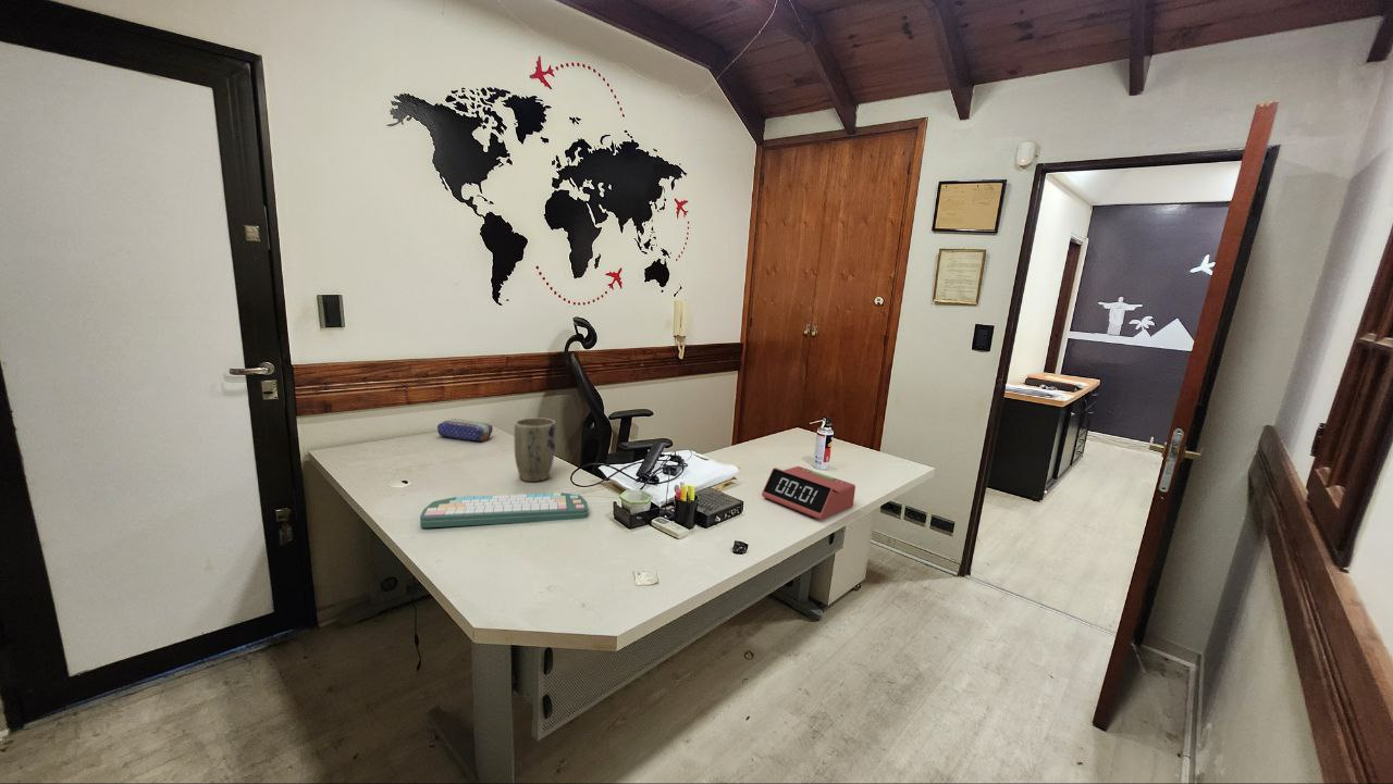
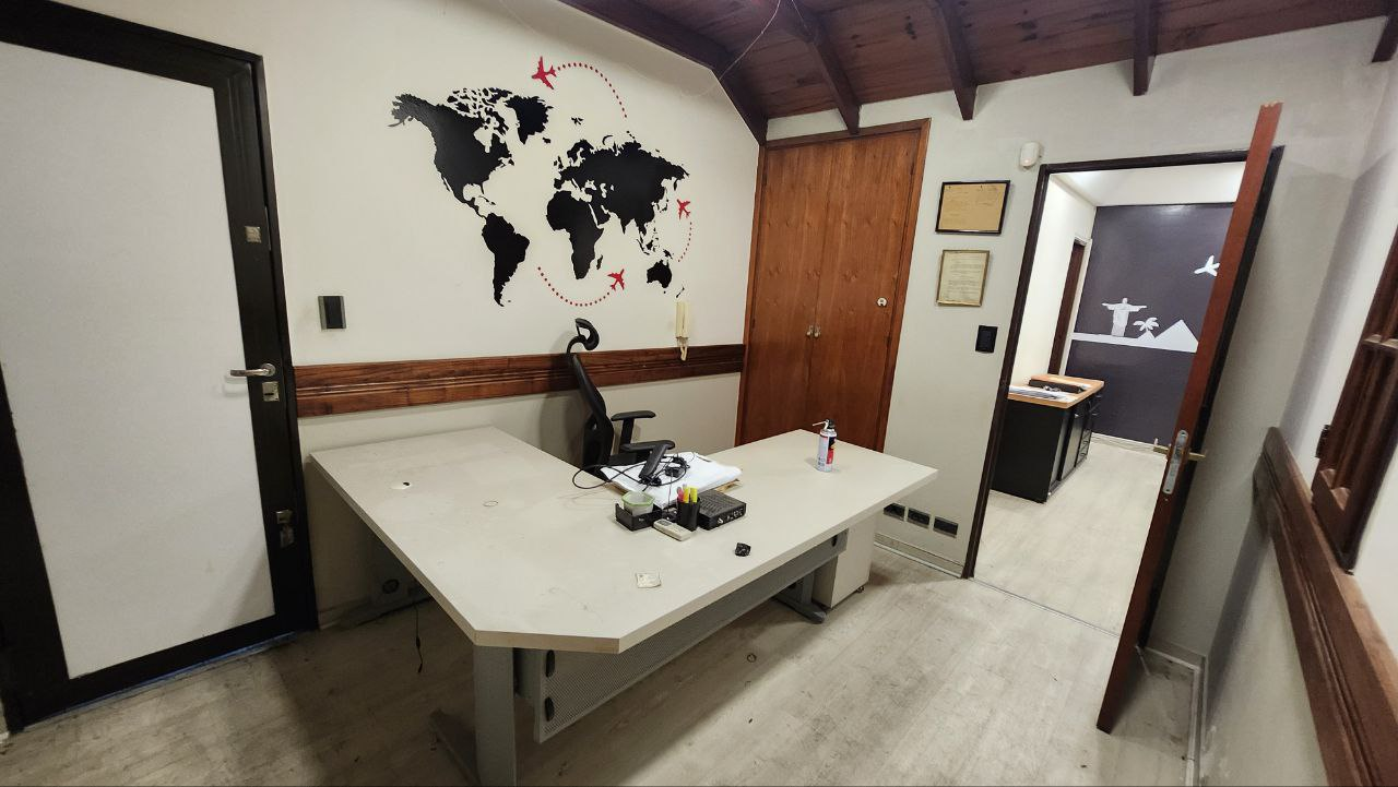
- pencil case (465, 430)
- computer keyboard (508, 508)
- alarm clock (808, 488)
- plant pot (534, 449)
